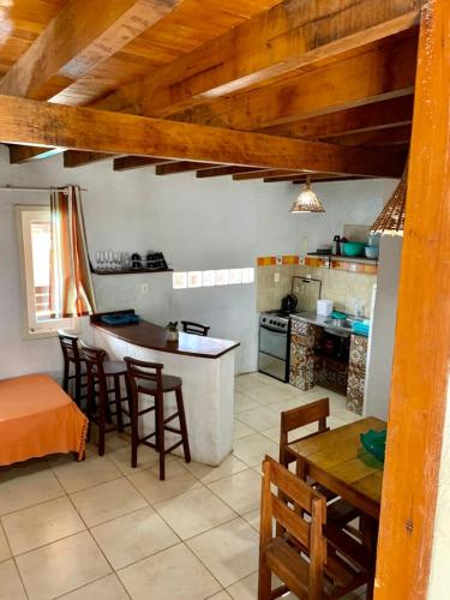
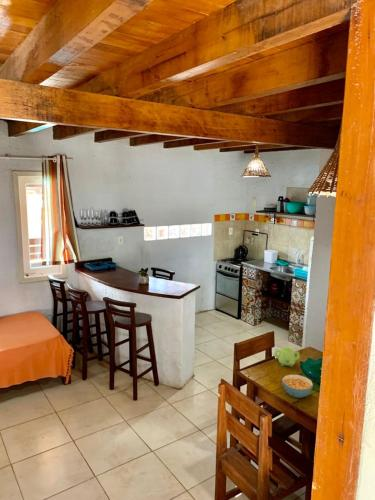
+ cereal bowl (296, 388)
+ teapot (287, 356)
